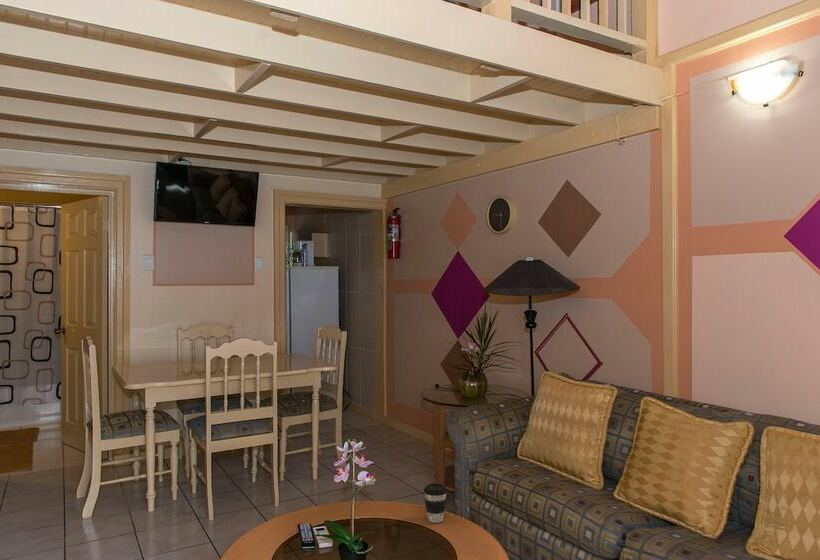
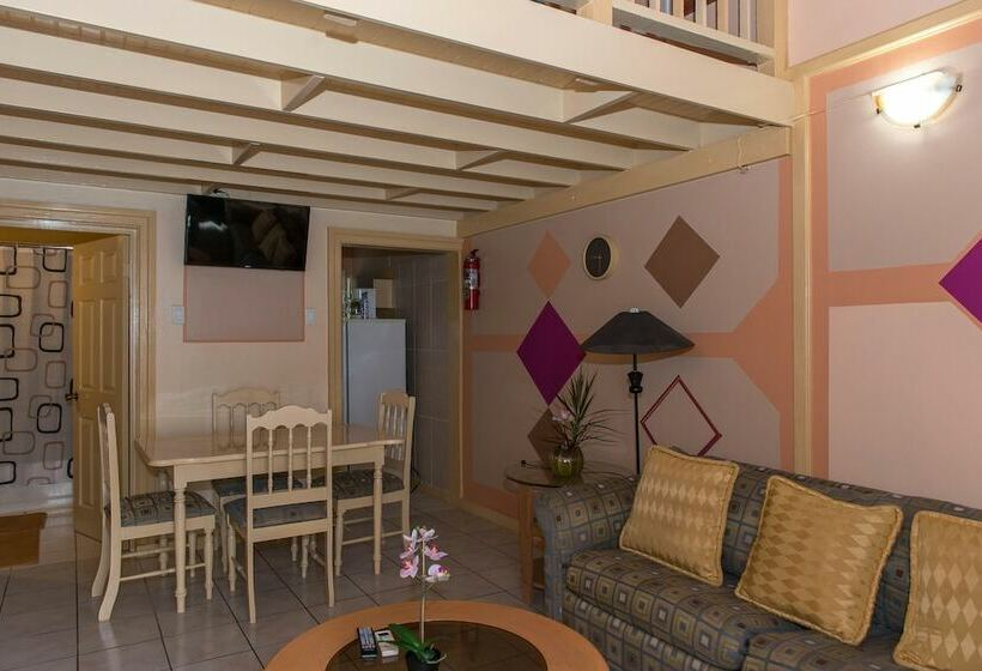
- coffee cup (435, 503)
